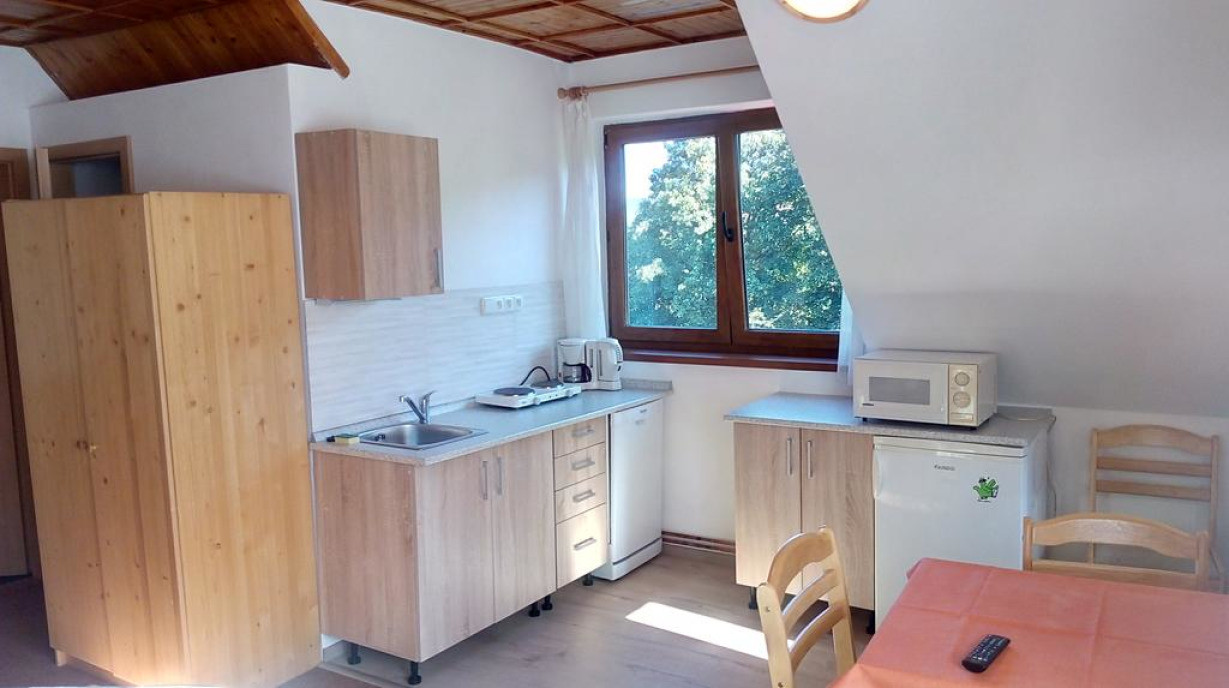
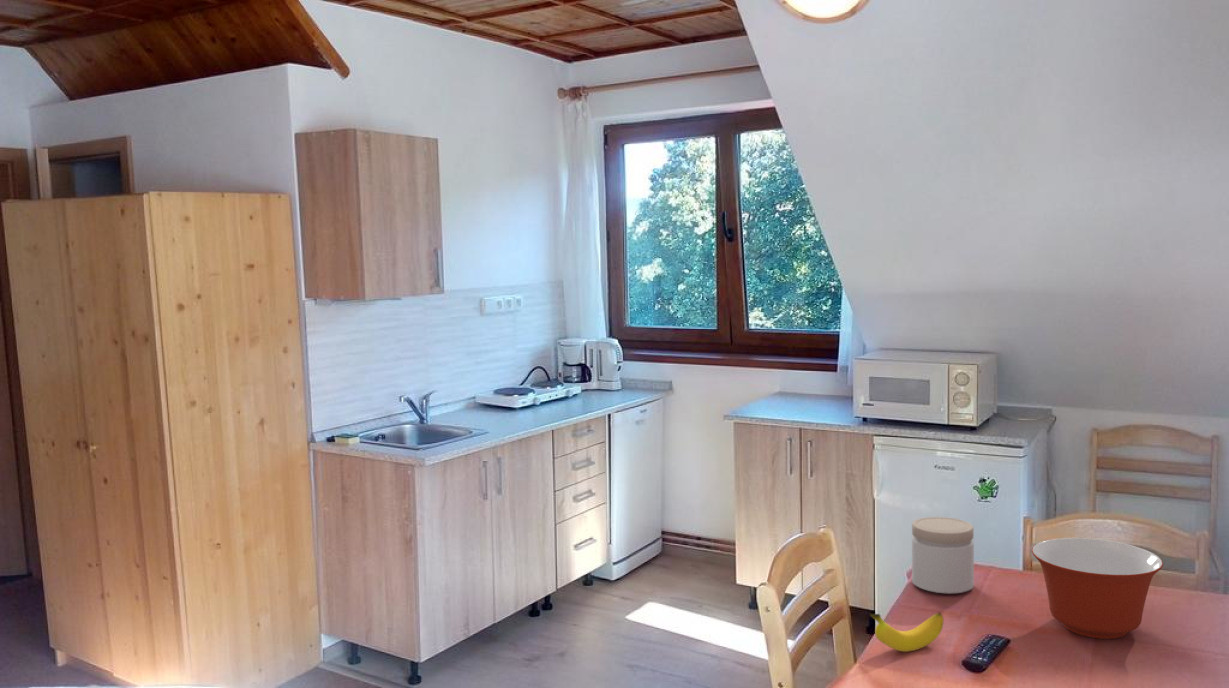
+ banana (906, 631)
+ jar (942, 554)
+ mixing bowl (1095, 591)
